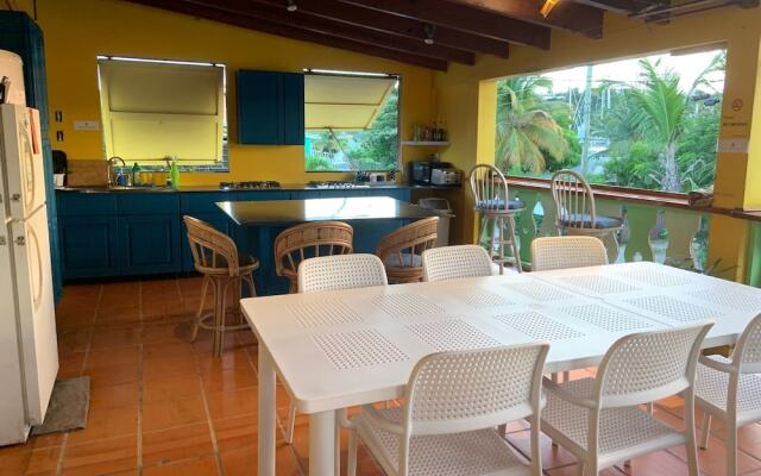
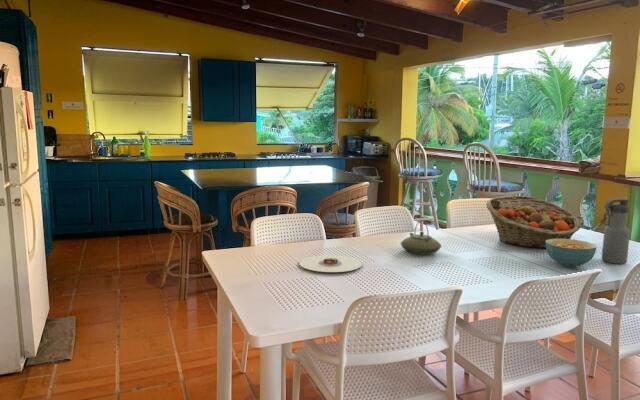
+ water bottle (616, 230)
+ fruit basket (531, 220)
+ cereal bowl (569, 254)
+ plate (330, 260)
+ teapot (420, 235)
